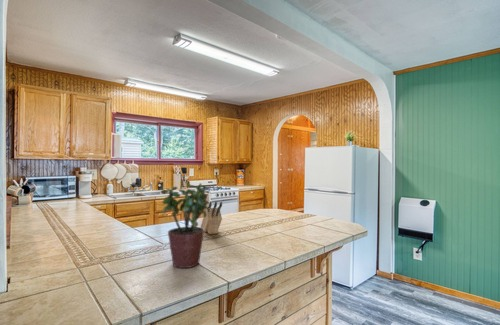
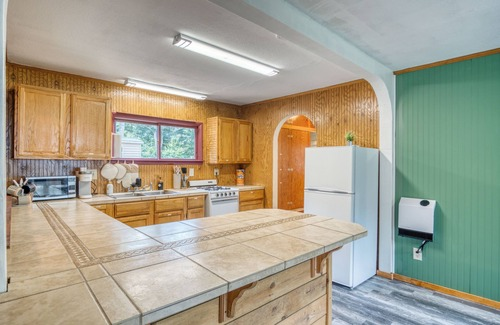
- knife block (211, 215)
- potted plant (185, 223)
